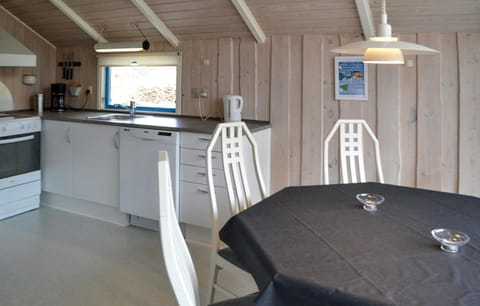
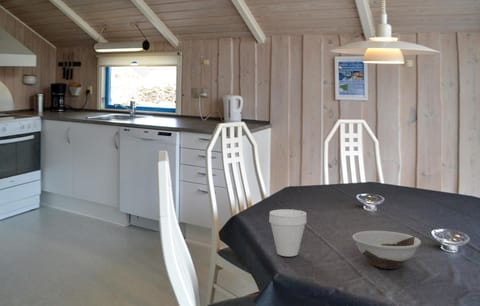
+ cup (287, 233)
+ bowl (385, 251)
